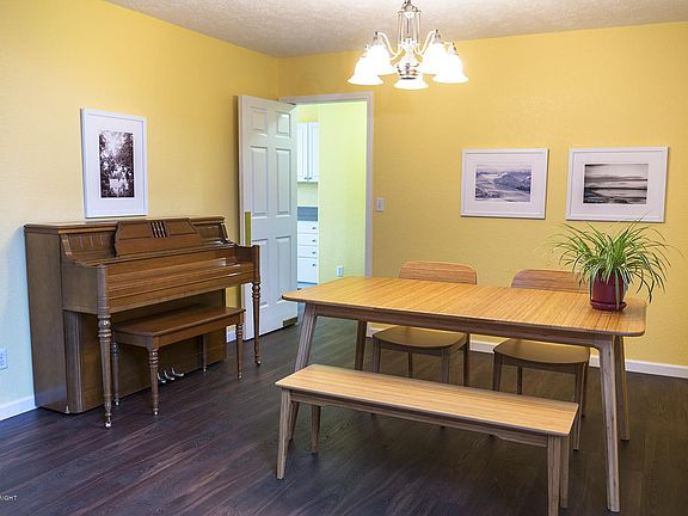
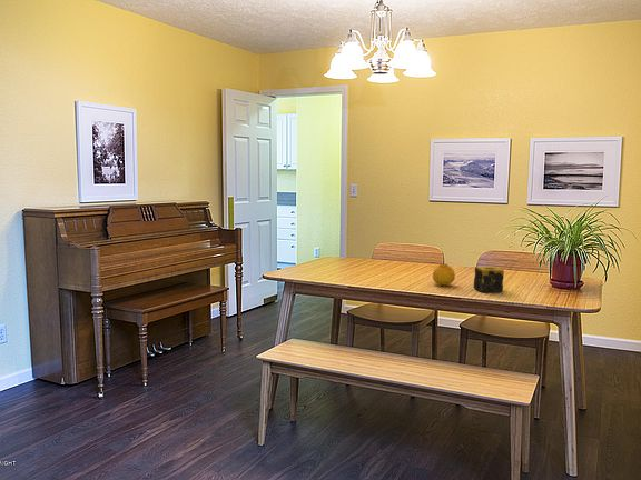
+ fruit (443, 273)
+ candle (487, 279)
